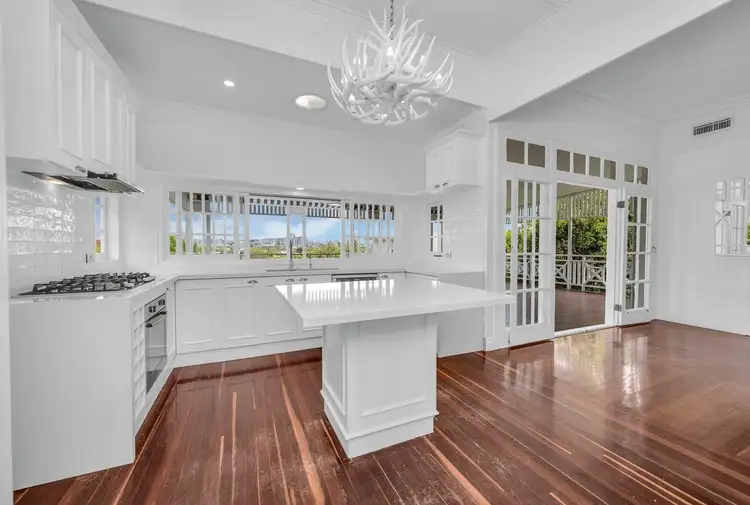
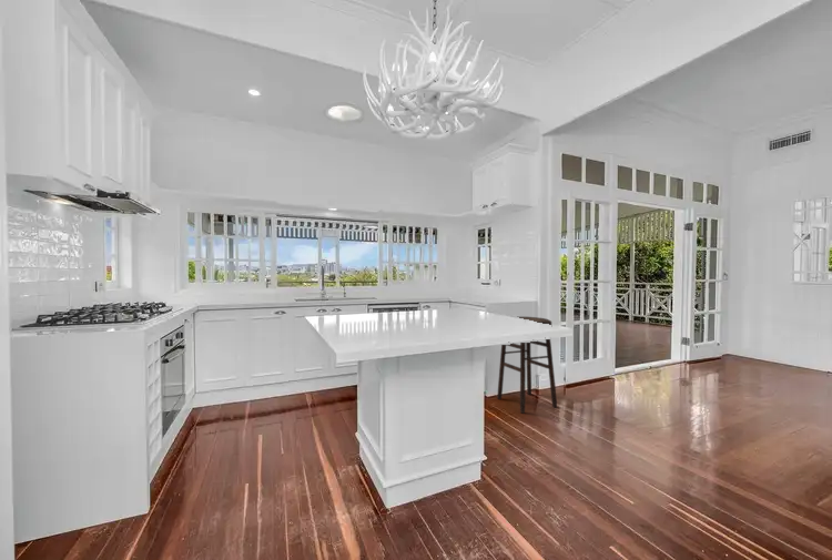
+ stool (525, 360)
